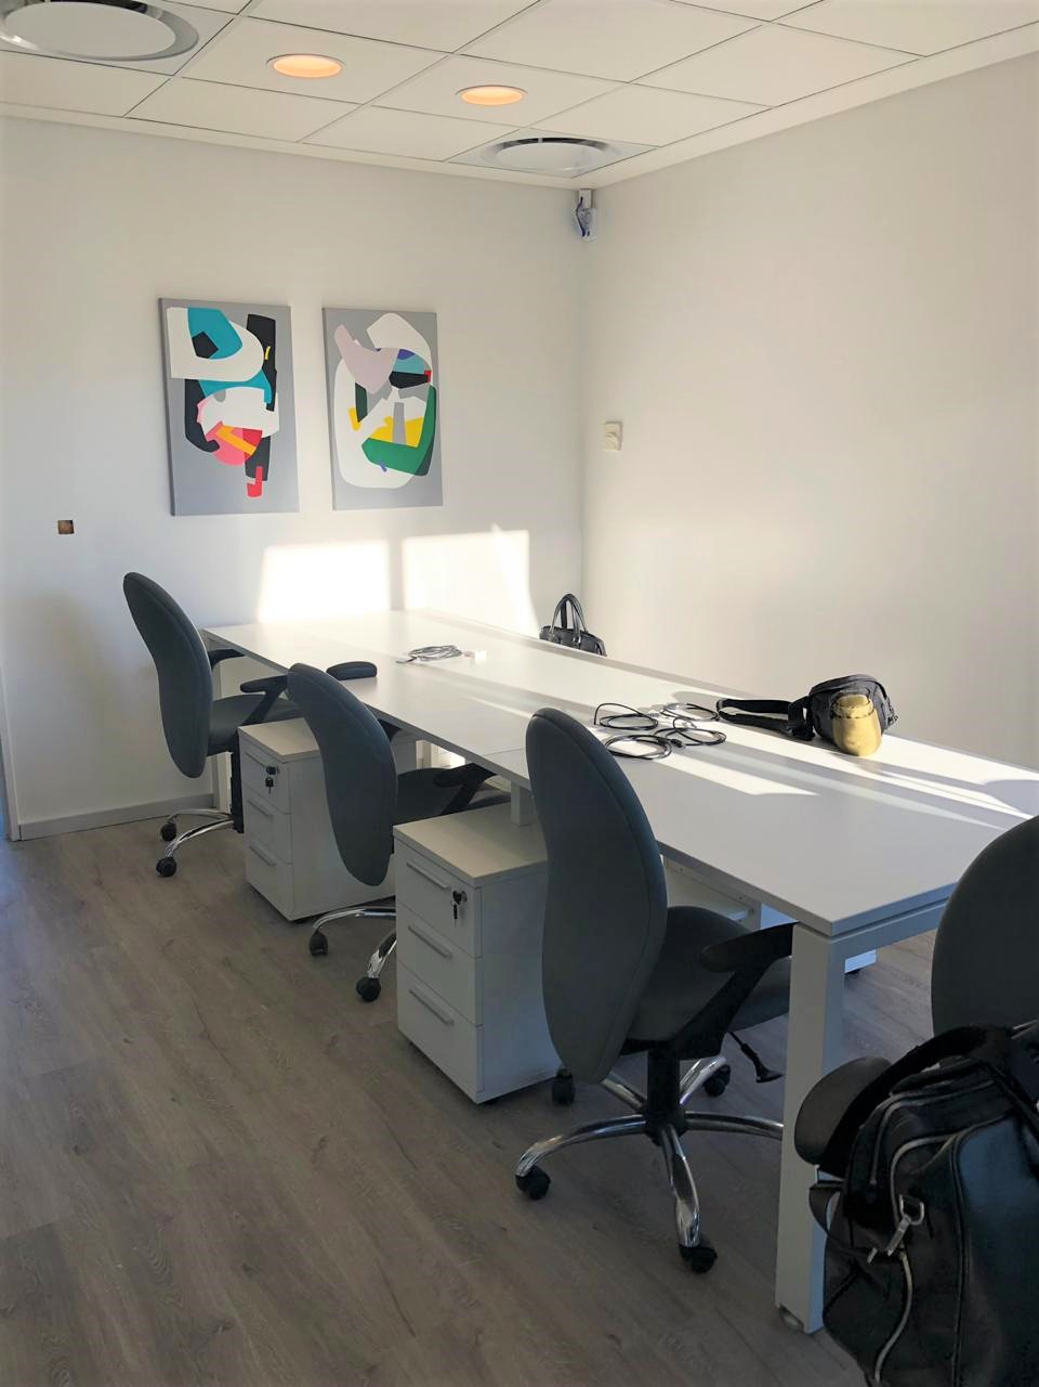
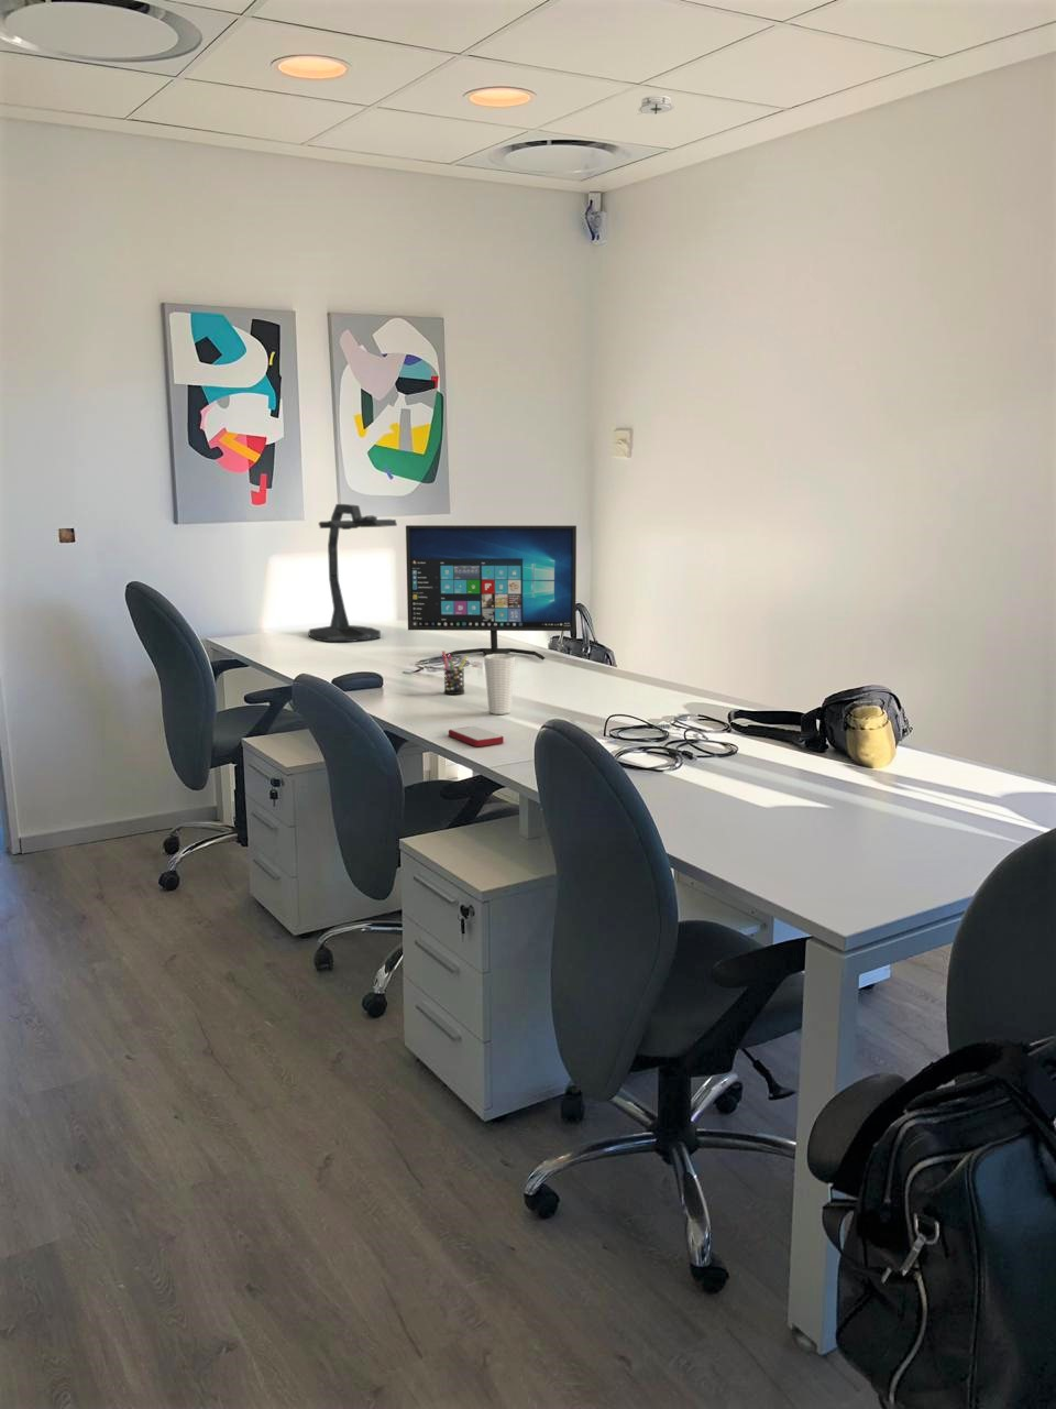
+ cup (499, 683)
+ desk lamp (337, 577)
+ smoke detector (654, 104)
+ pen holder (453, 671)
+ smartphone (475, 736)
+ computer monitor (491, 591)
